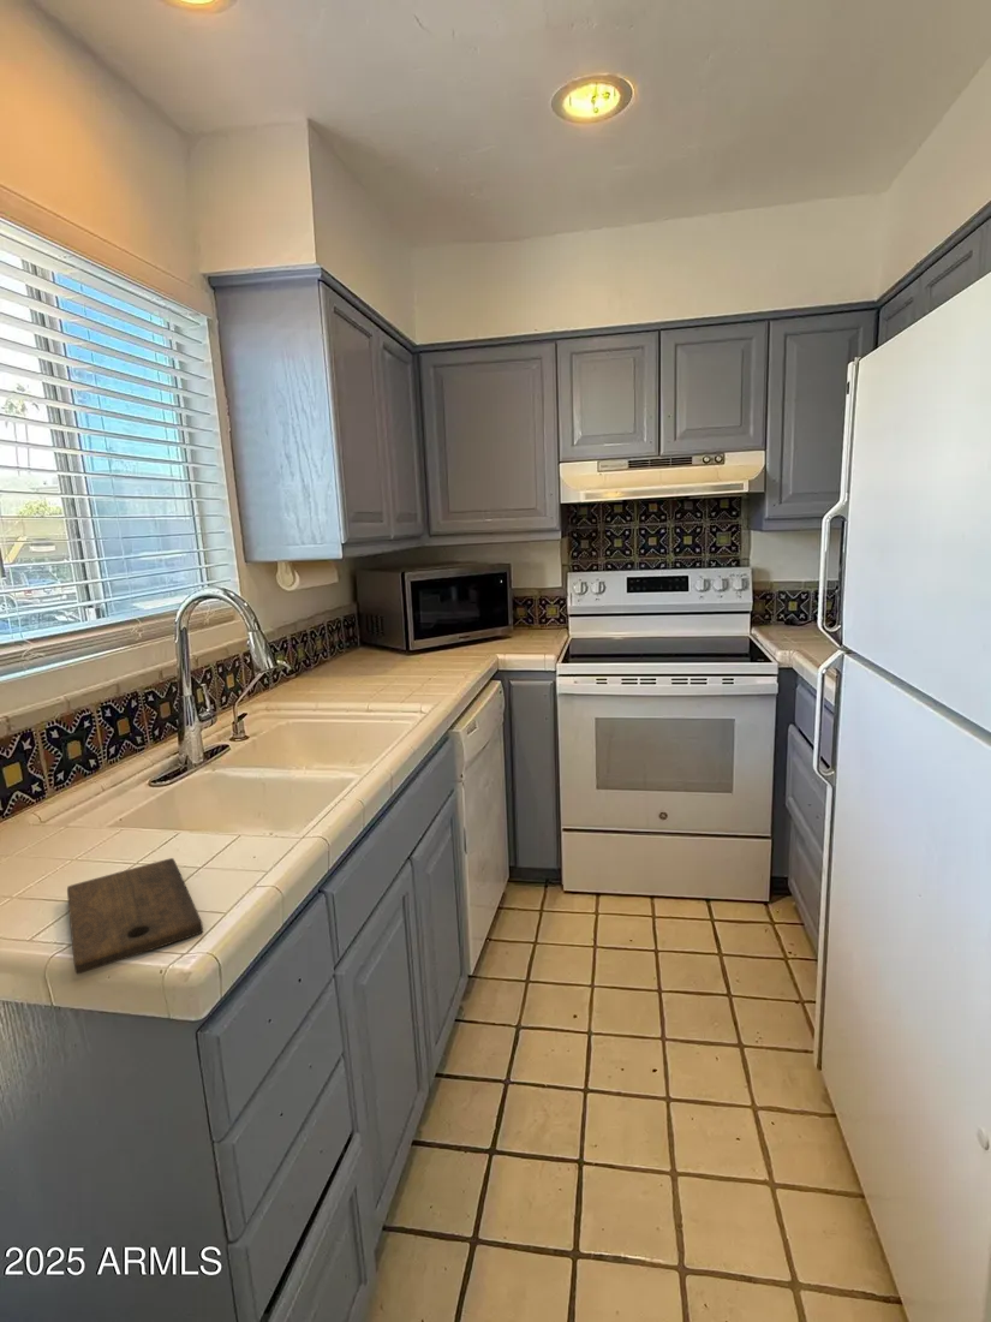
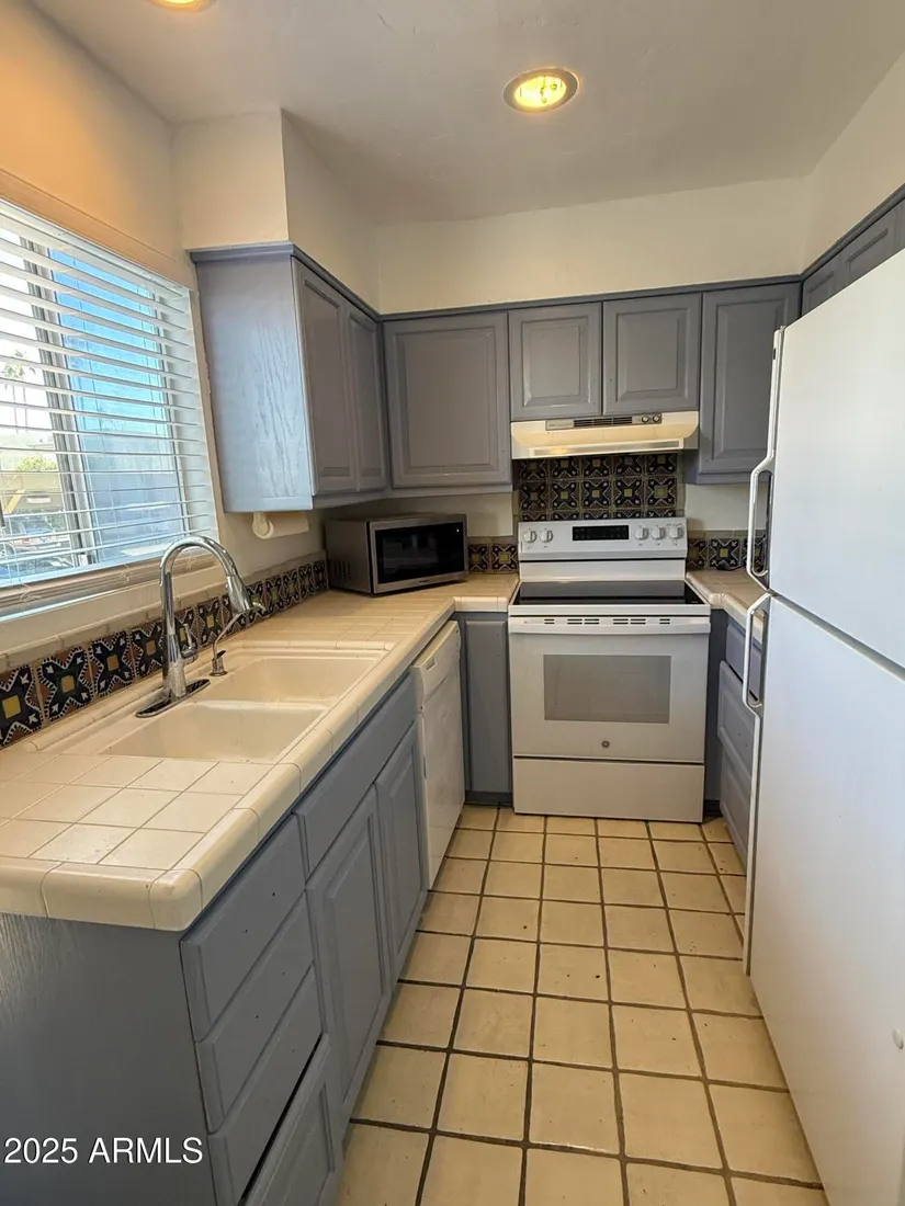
- cutting board (131, 907)
